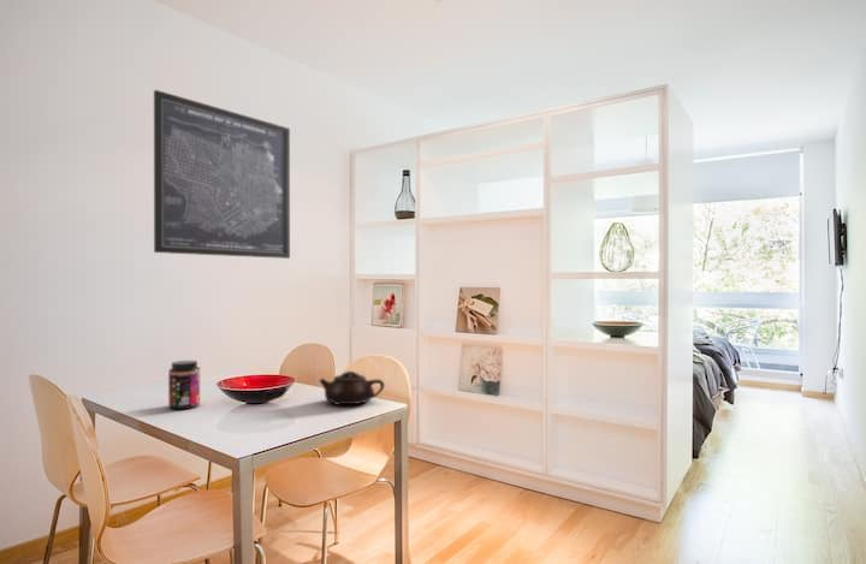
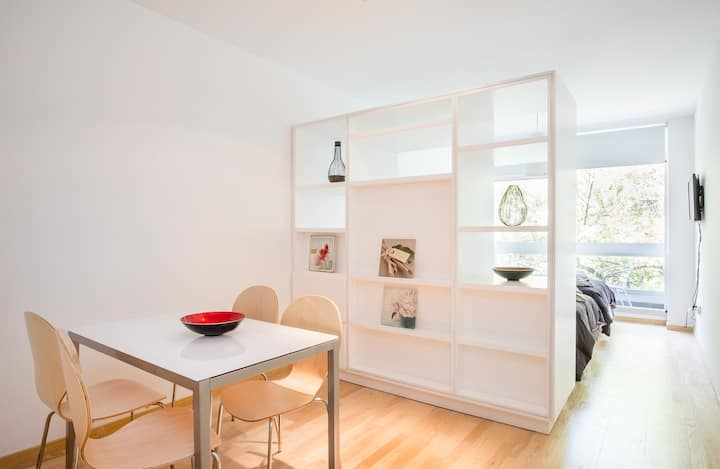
- jar (184, 384)
- teapot (350, 386)
- wall art (229, 183)
